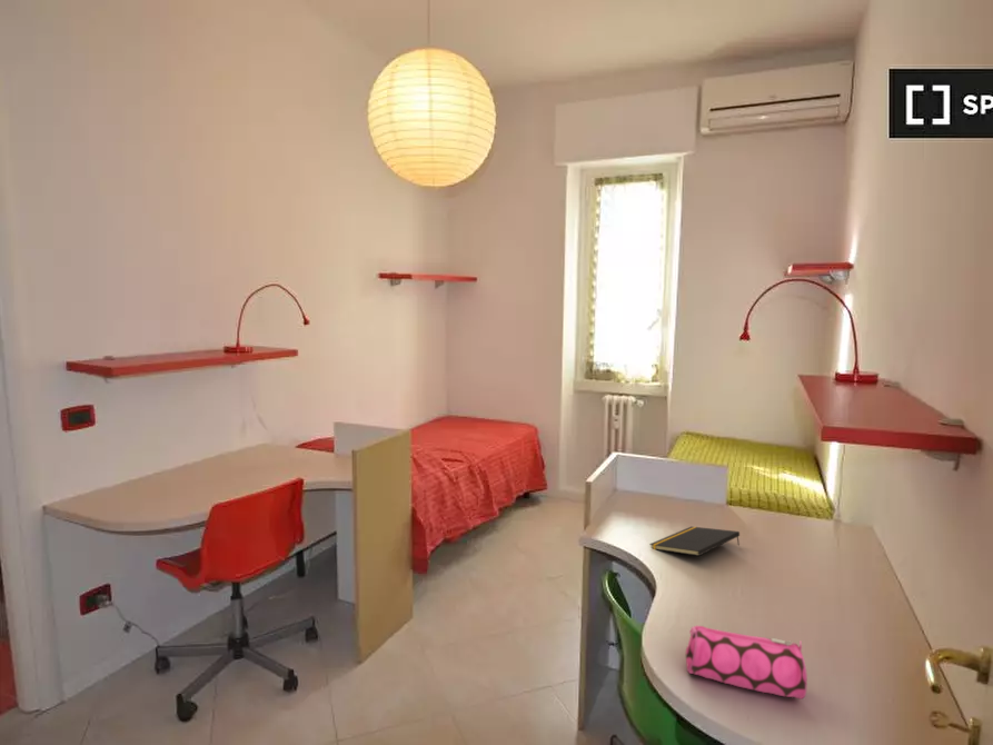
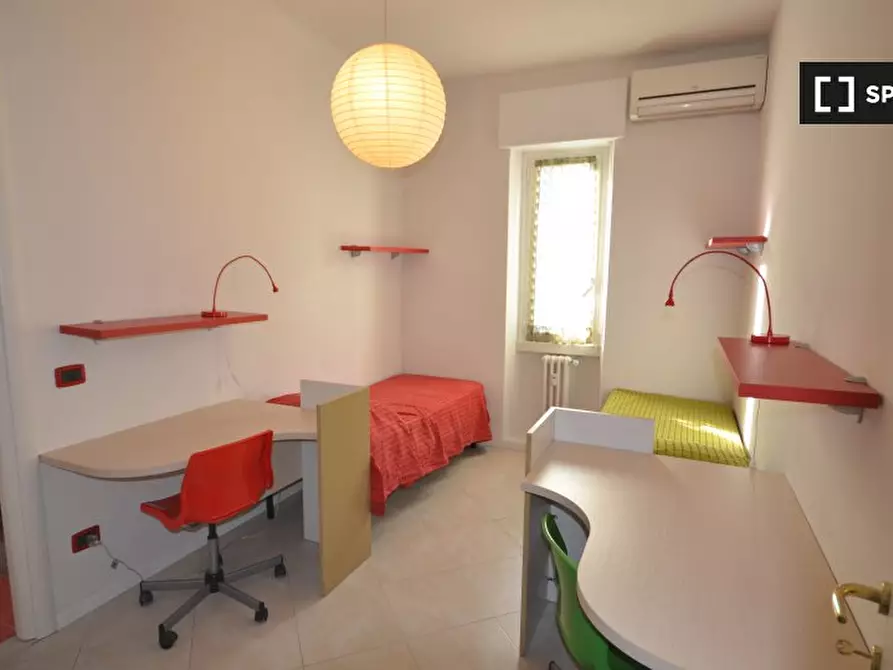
- pencil case (743, 657)
- notepad (694, 539)
